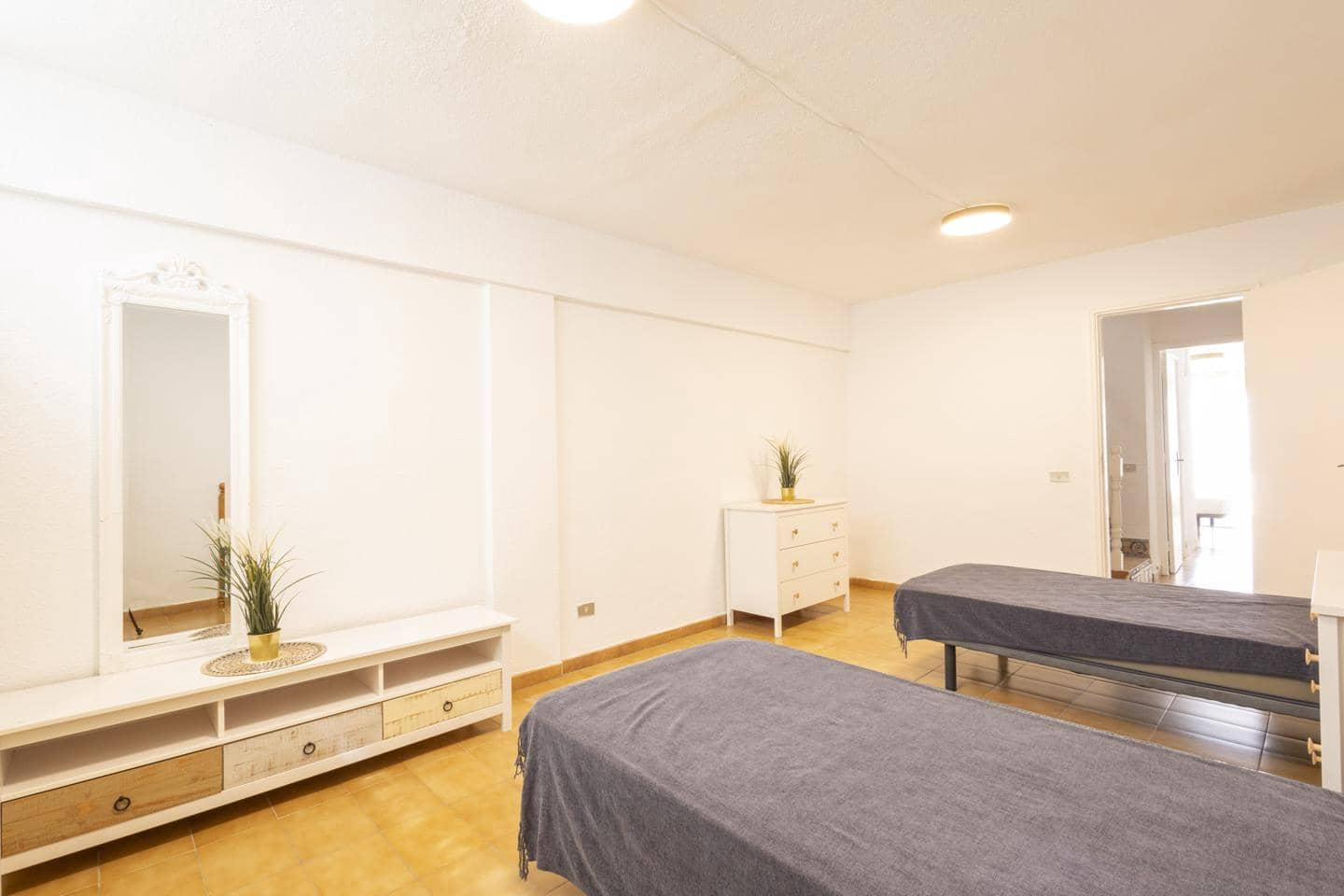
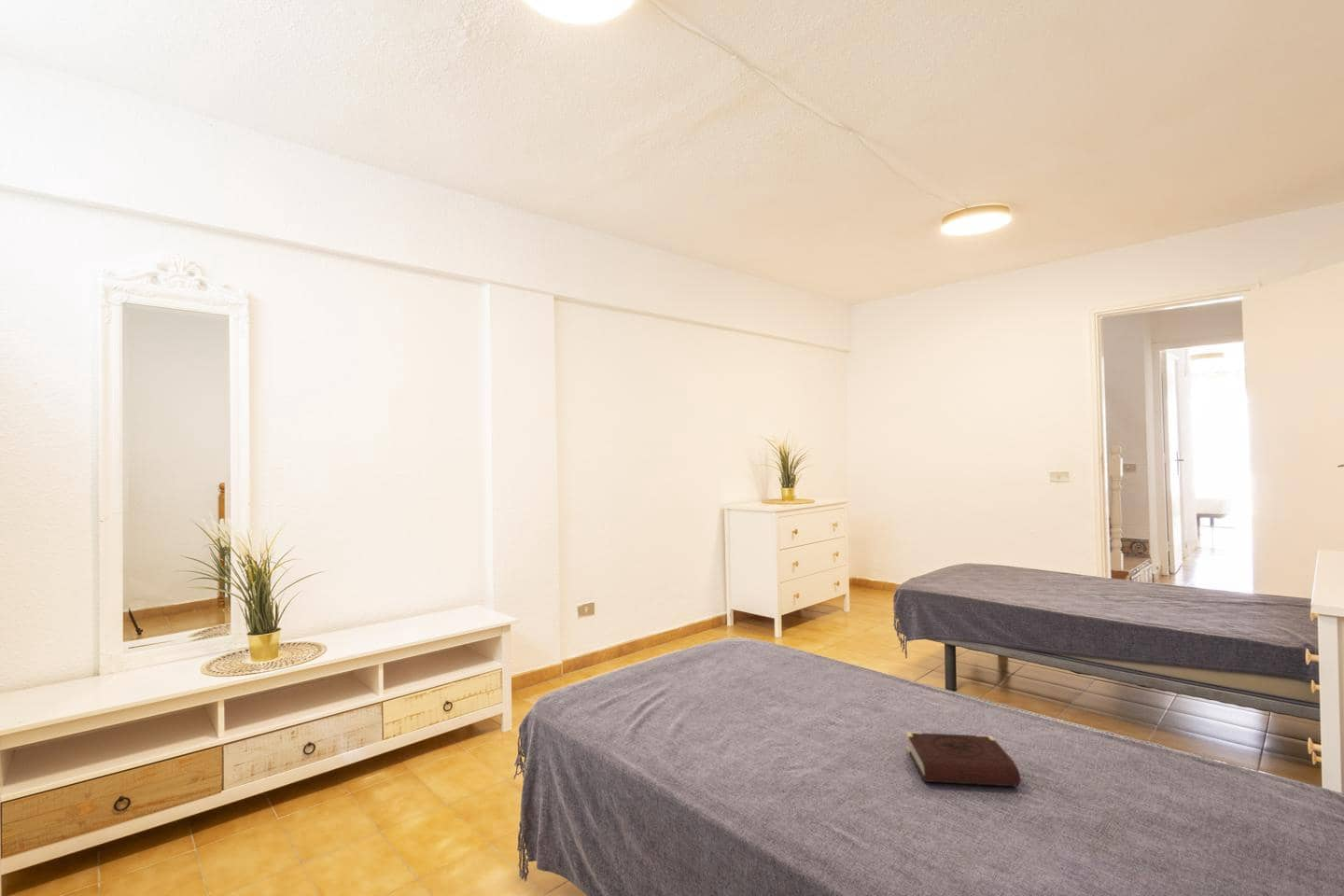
+ book (959, 758)
